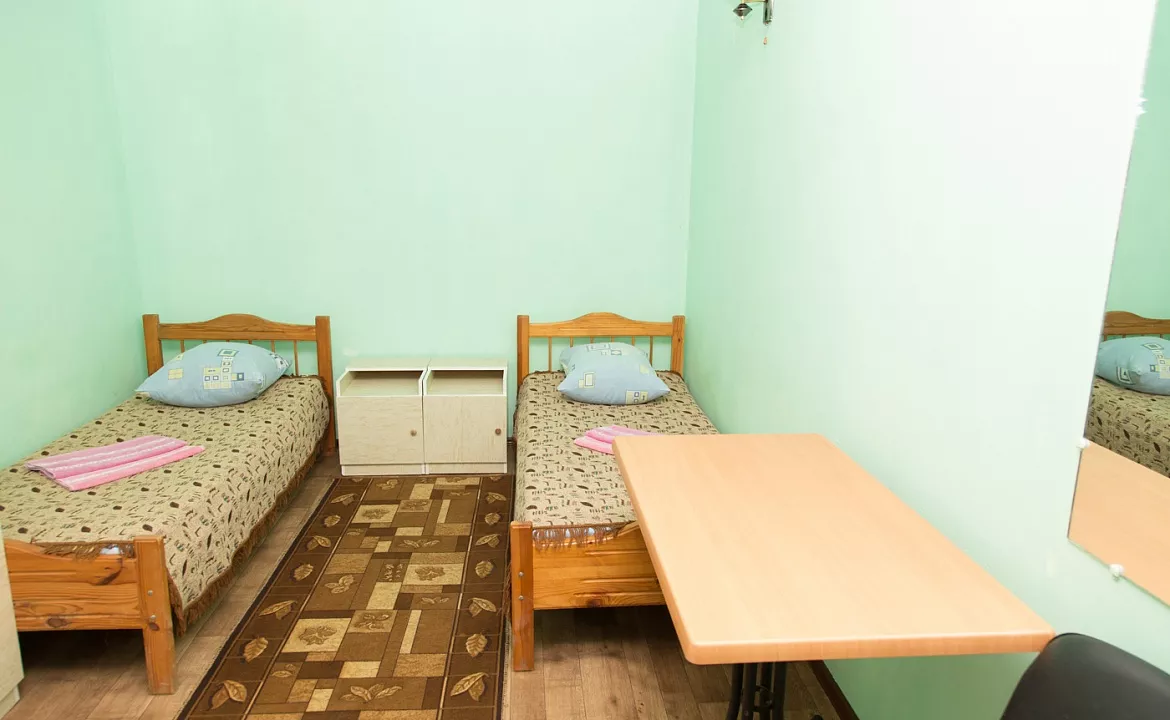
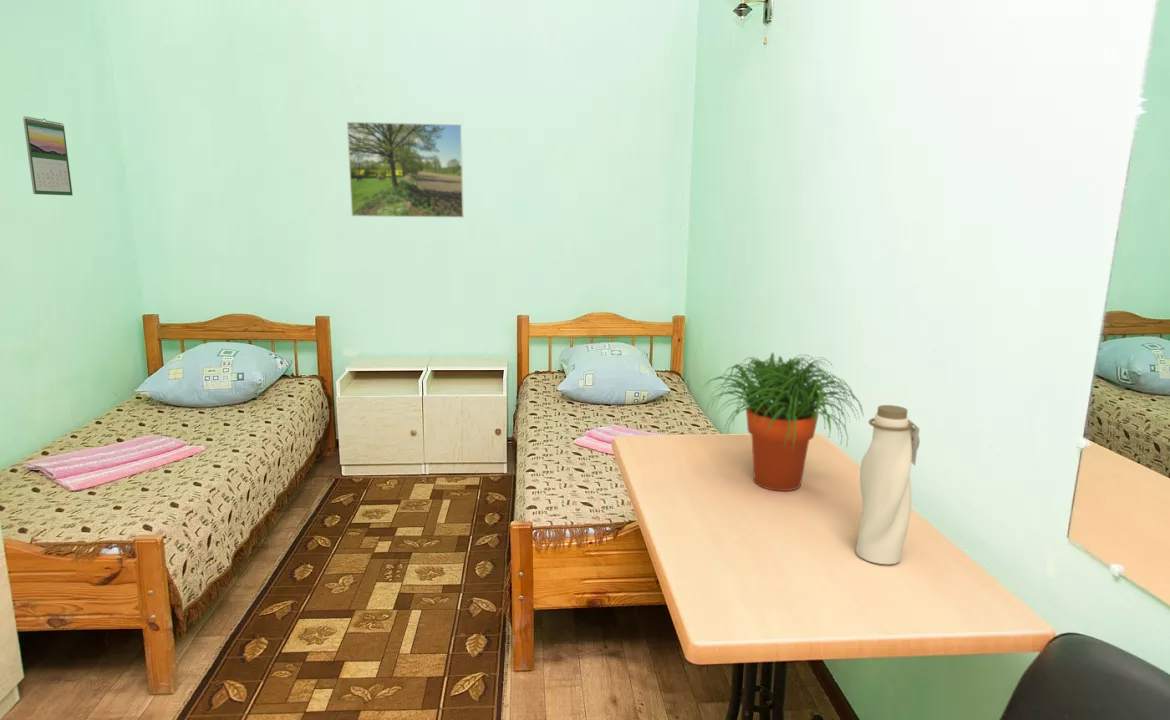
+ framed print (406, 170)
+ potted plant (783, 419)
+ water bottle (887, 482)
+ calendar (48, 157)
